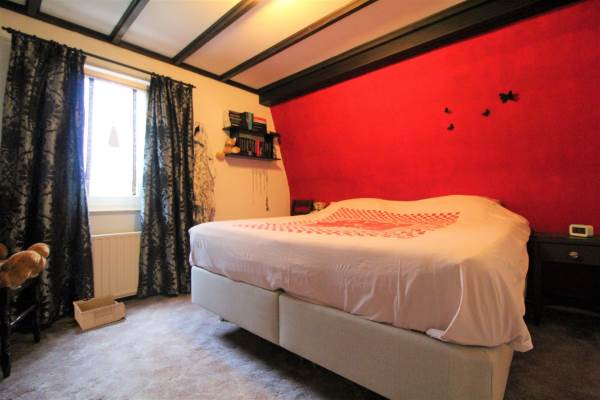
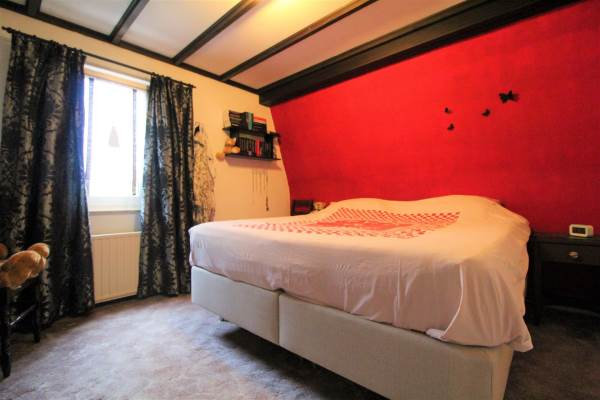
- storage bin (99, 310)
